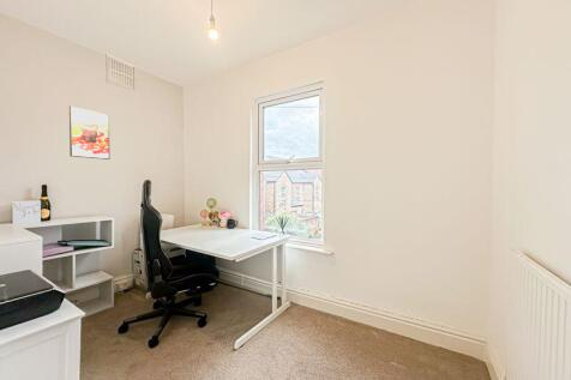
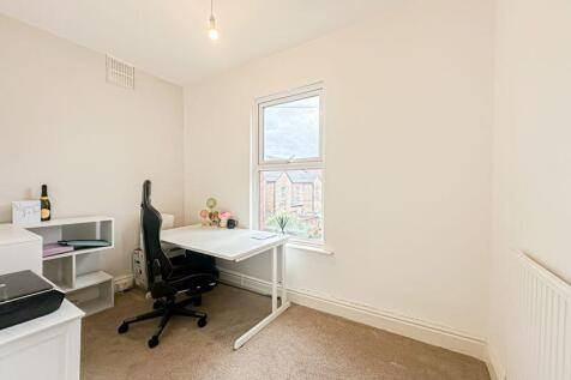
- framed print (90, 134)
